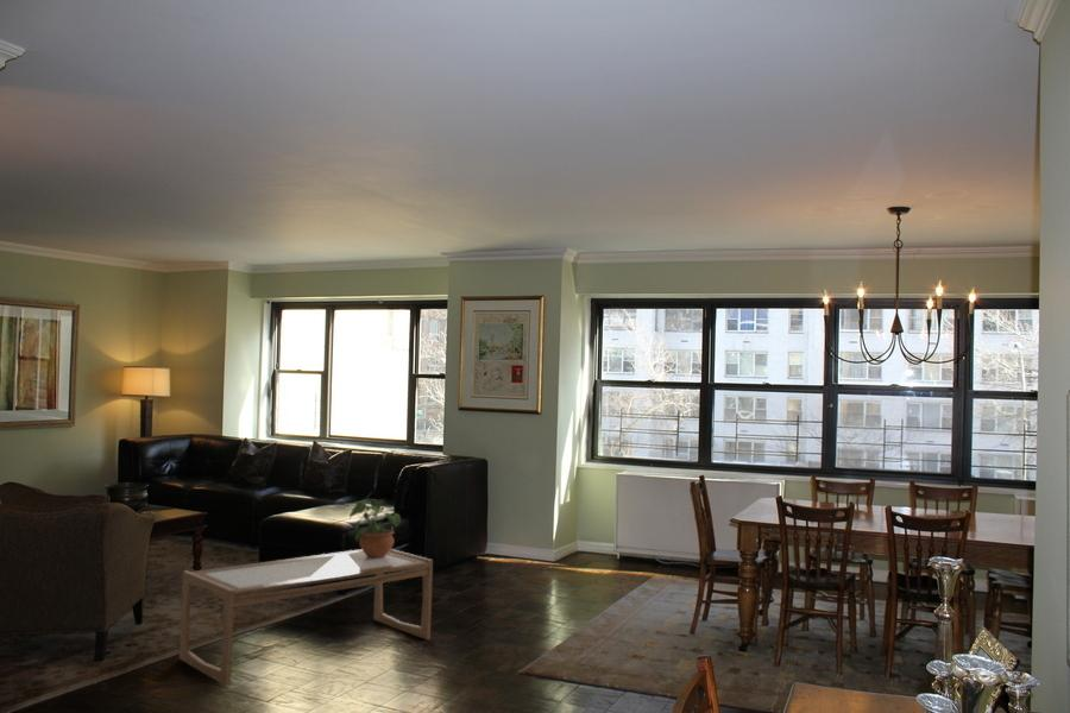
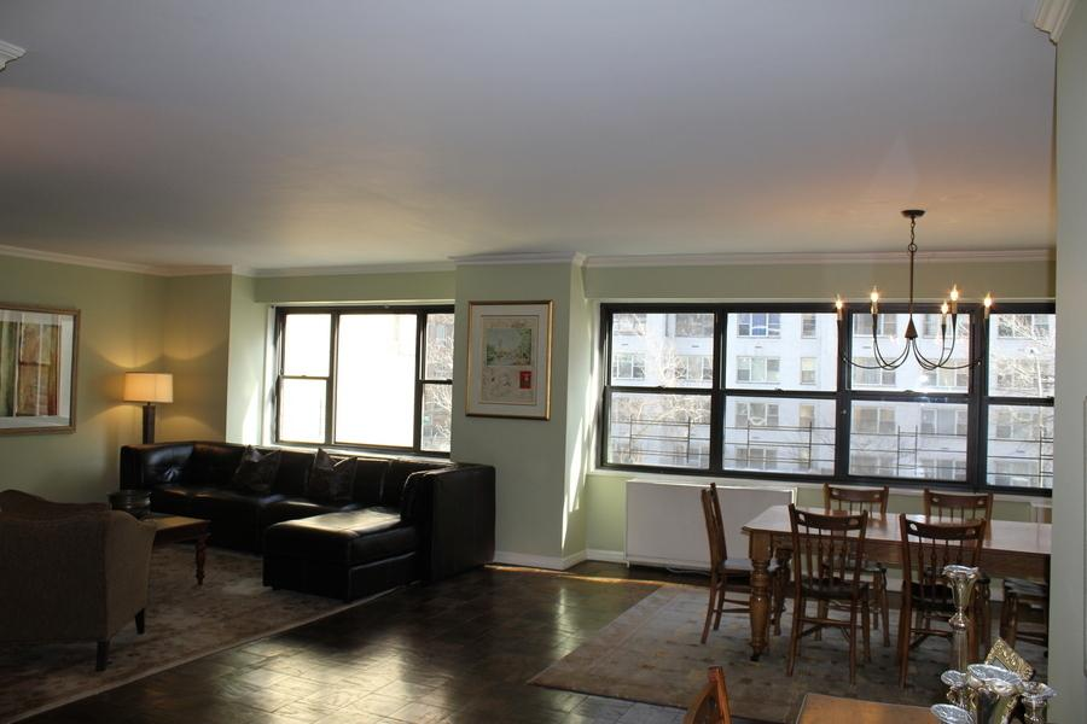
- coffee table (308, 594)
- potted plant (372, 522)
